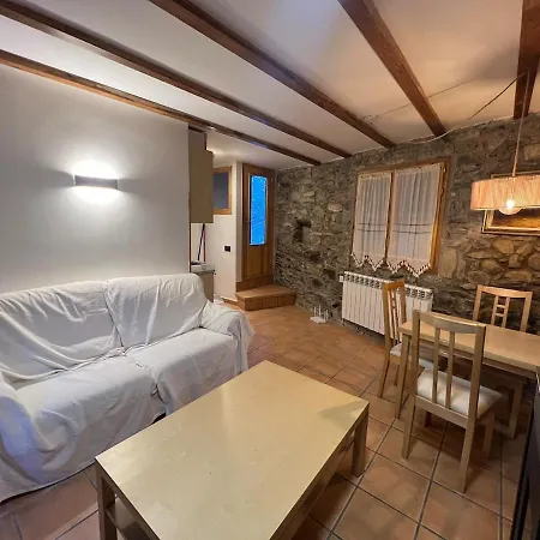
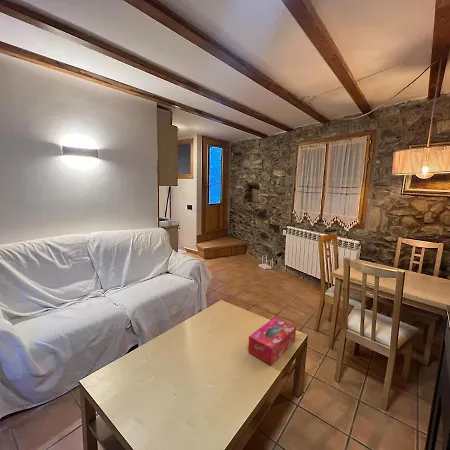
+ tissue box (273, 338)
